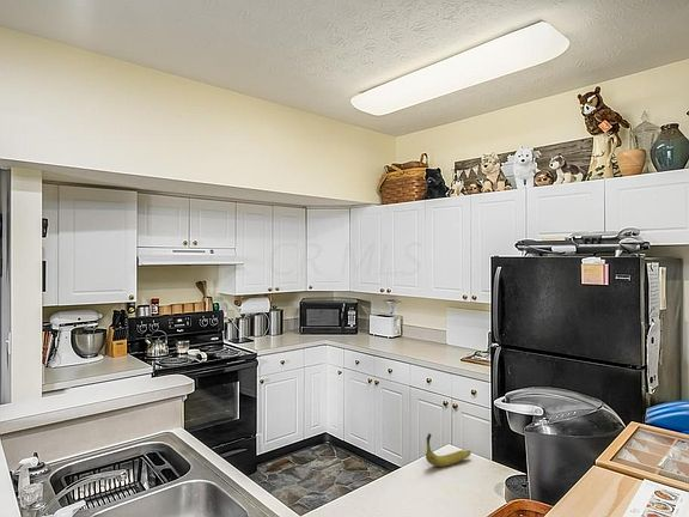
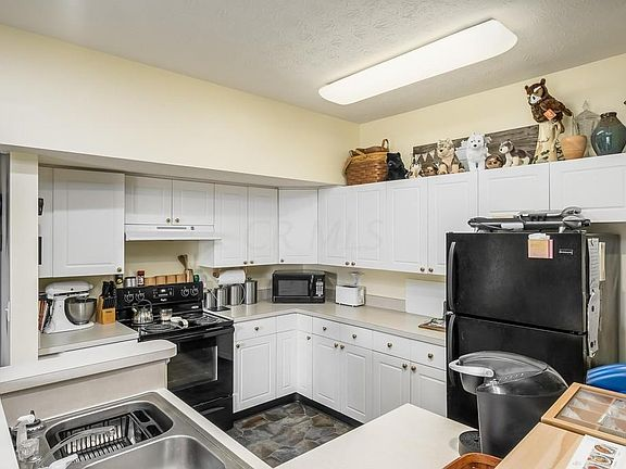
- banana (450, 454)
